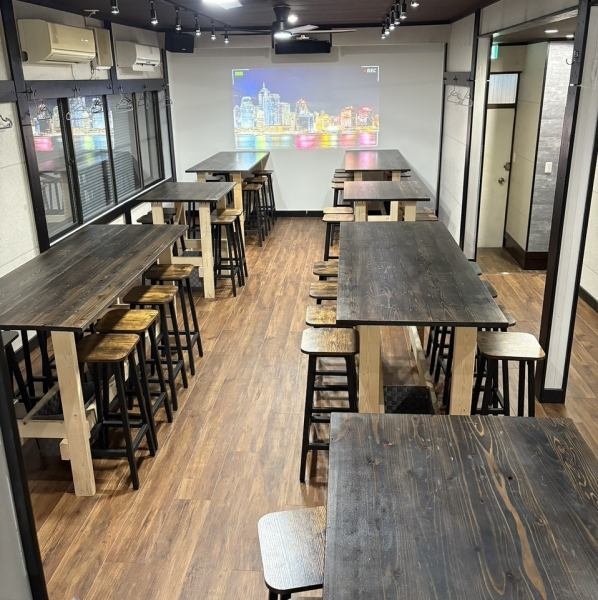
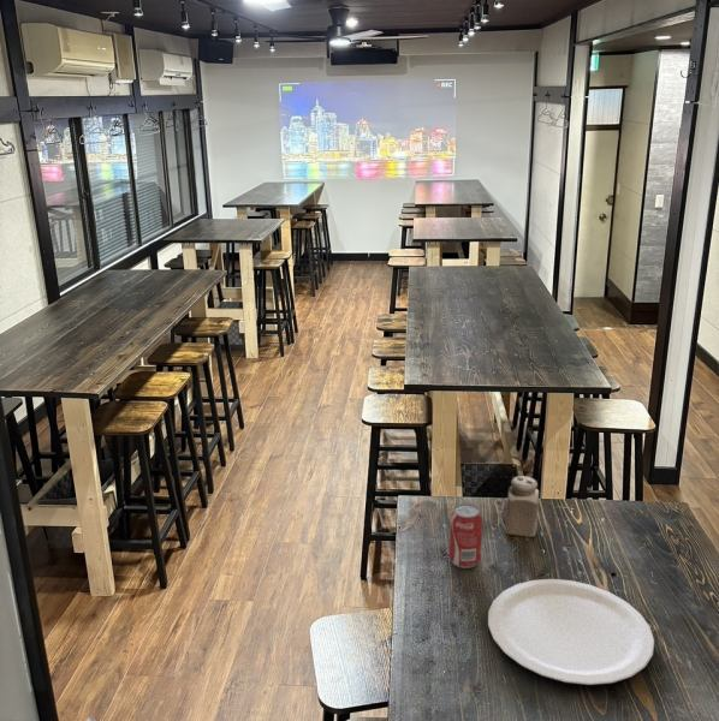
+ plate (568, 628)
+ salt shaker (522, 503)
+ beverage can (465, 535)
